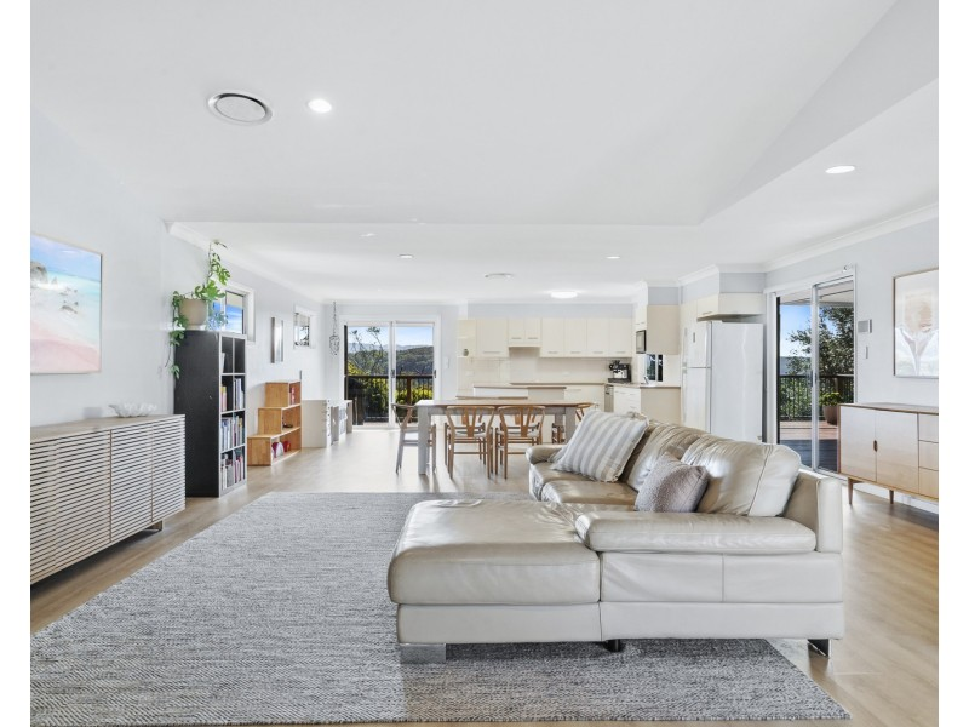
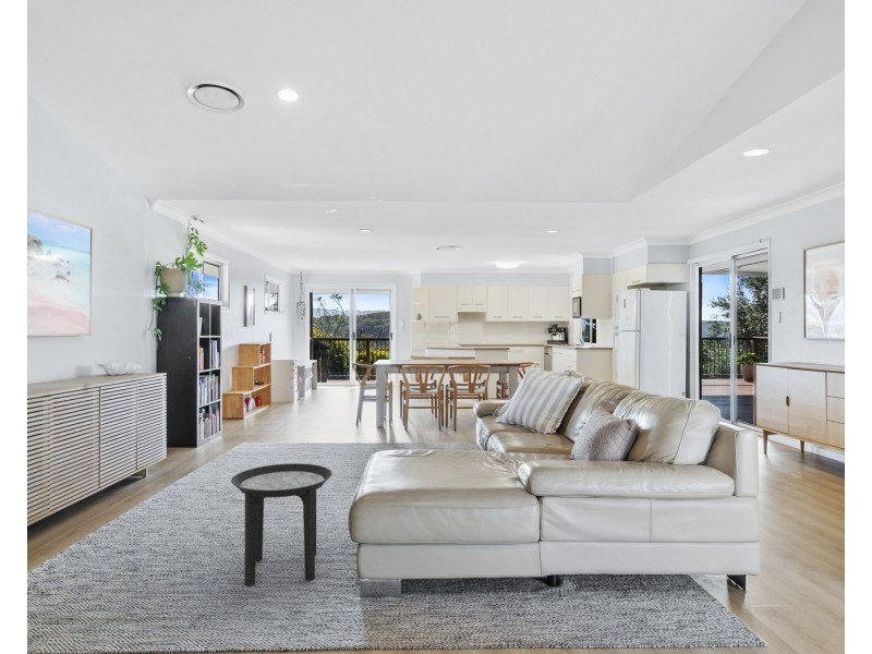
+ side table (263, 522)
